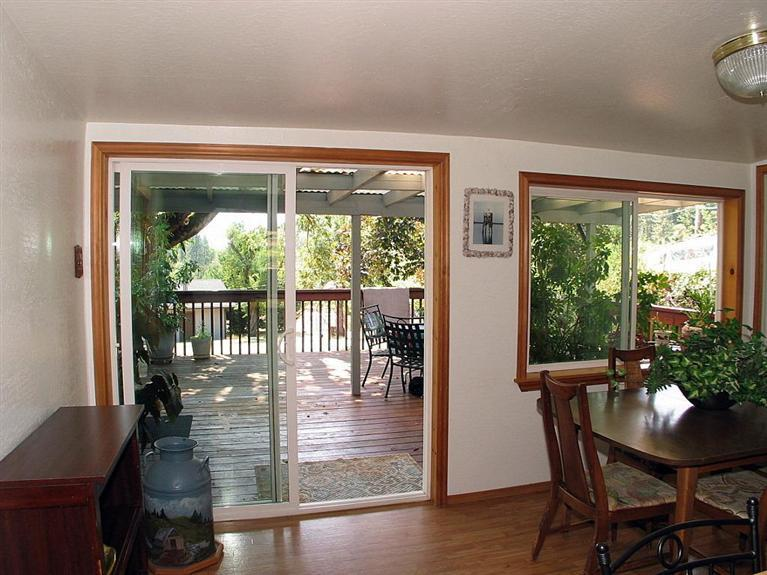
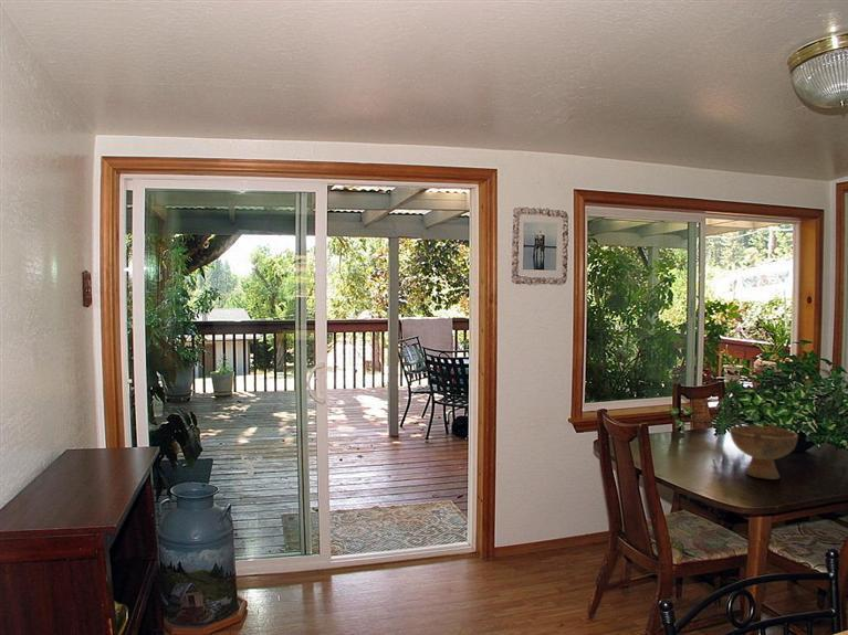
+ ceramic bowl (762, 452)
